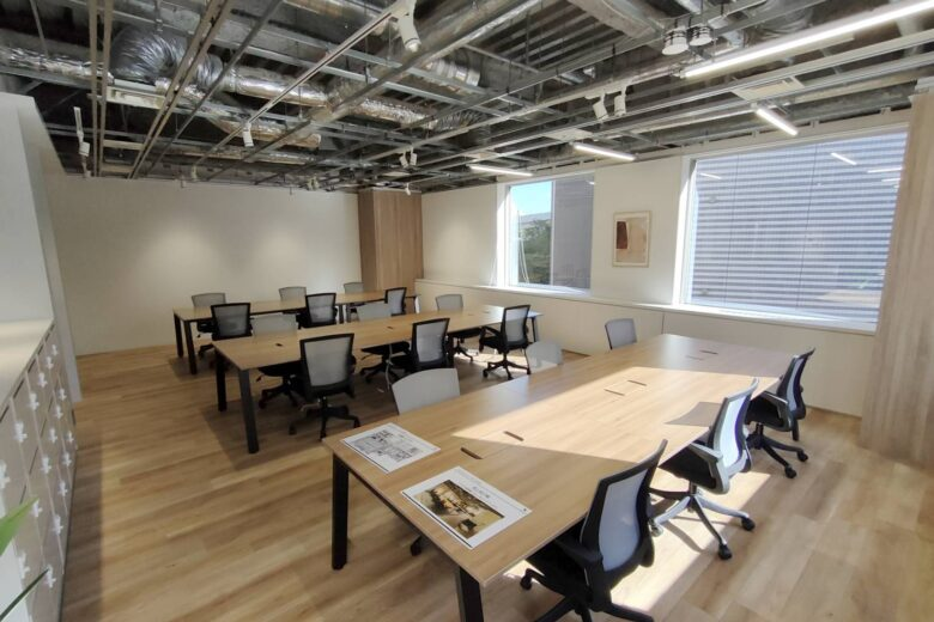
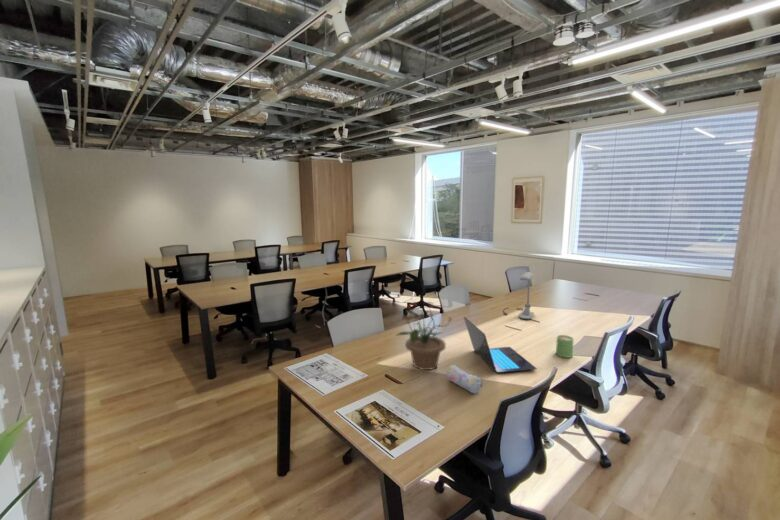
+ pencil case (463, 378)
+ desk lamp (527, 294)
+ laptop (500, 347)
+ potted plant (422, 334)
+ mug (563, 346)
